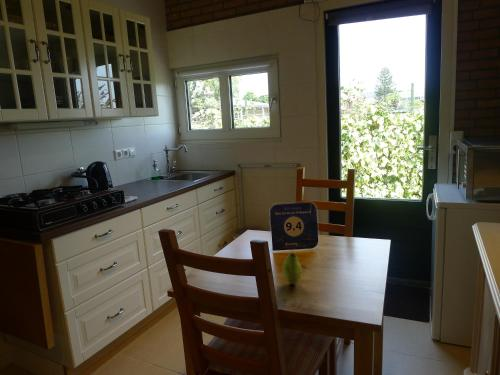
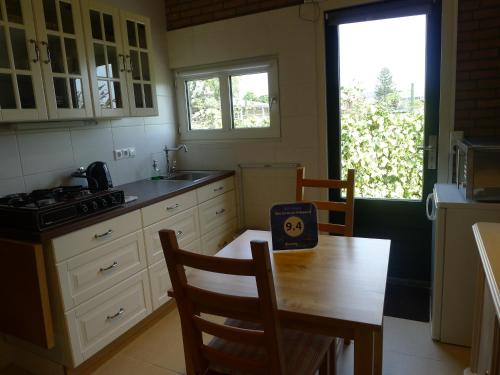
- fruit (291, 267)
